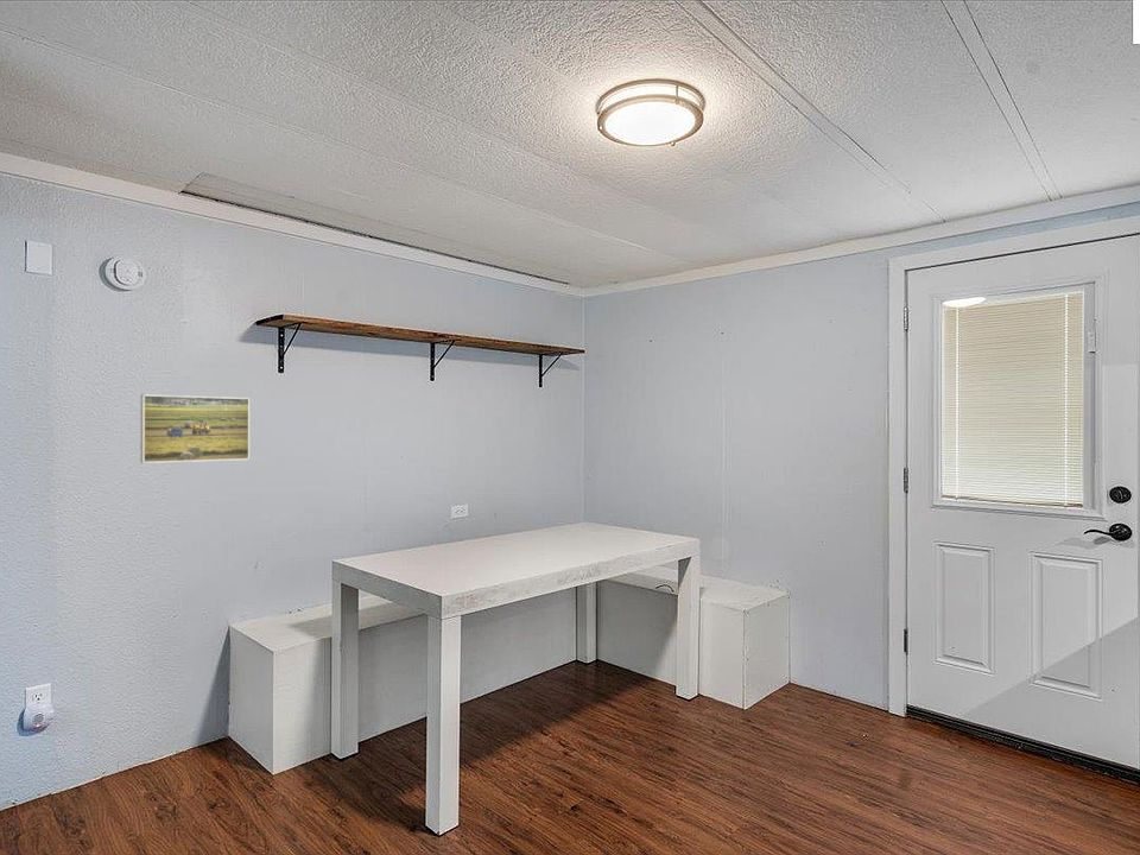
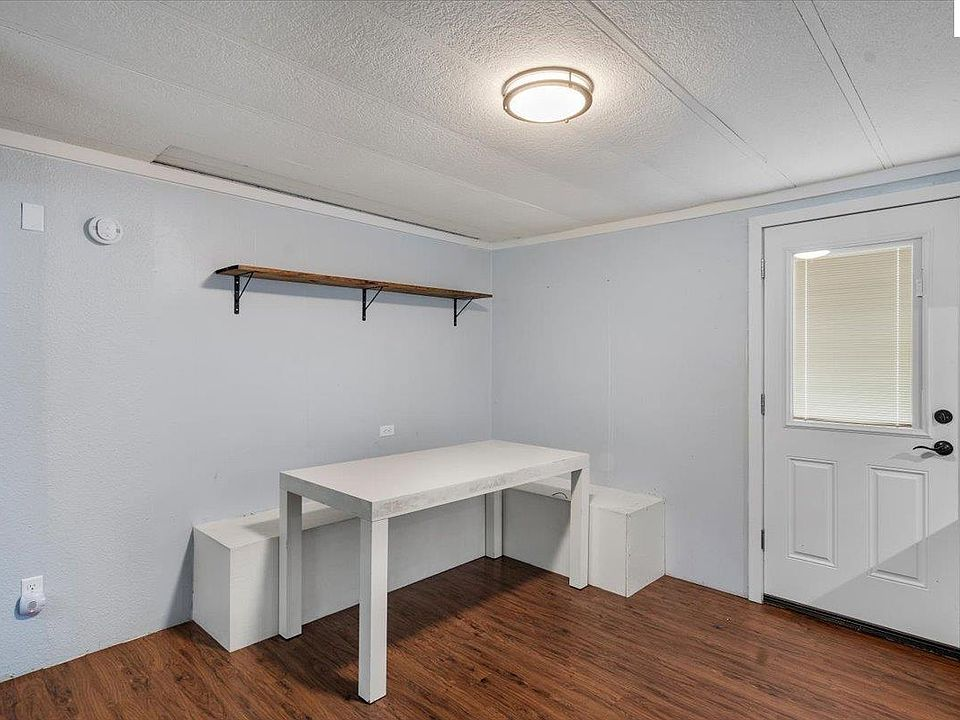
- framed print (197, 429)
